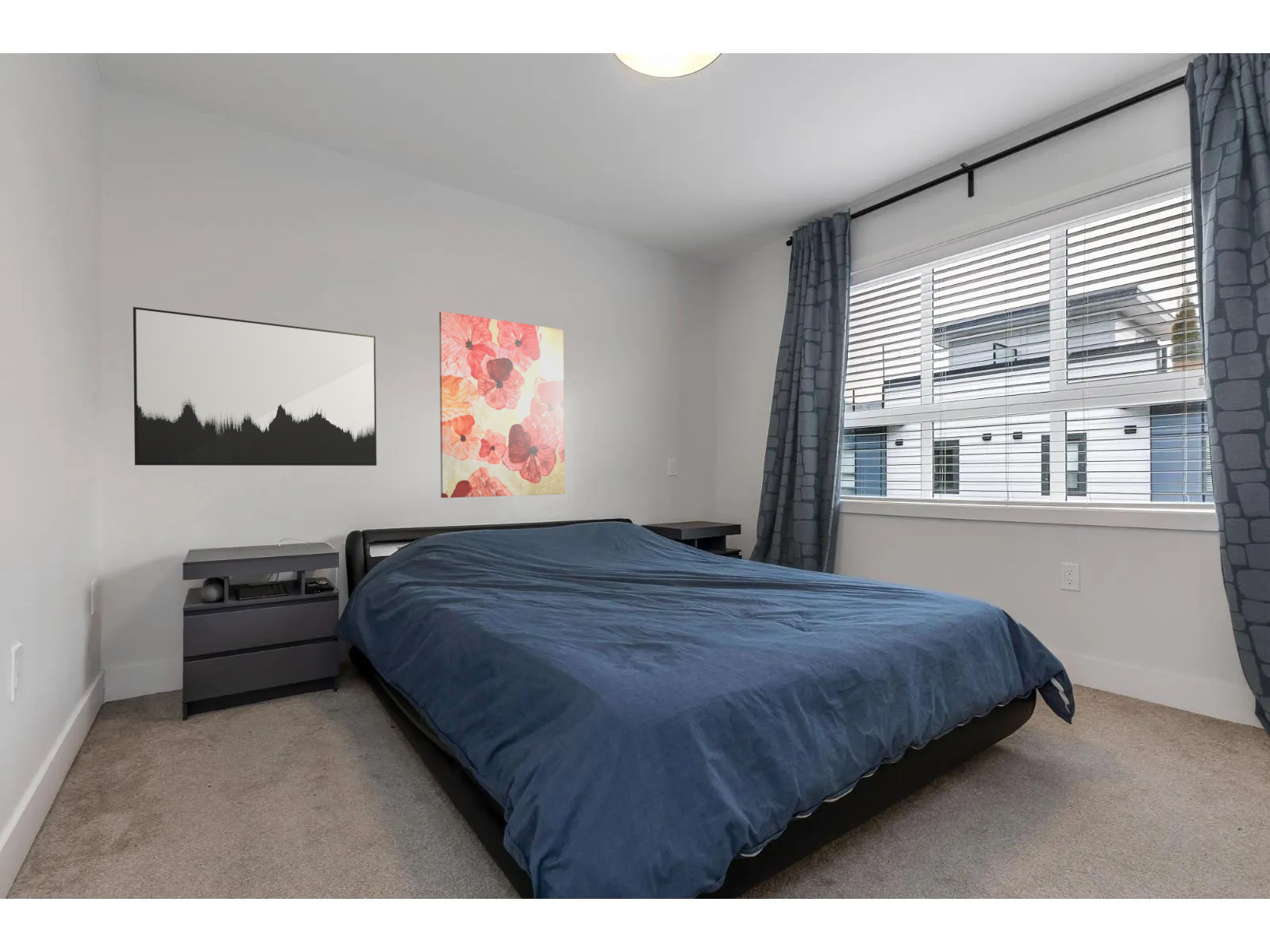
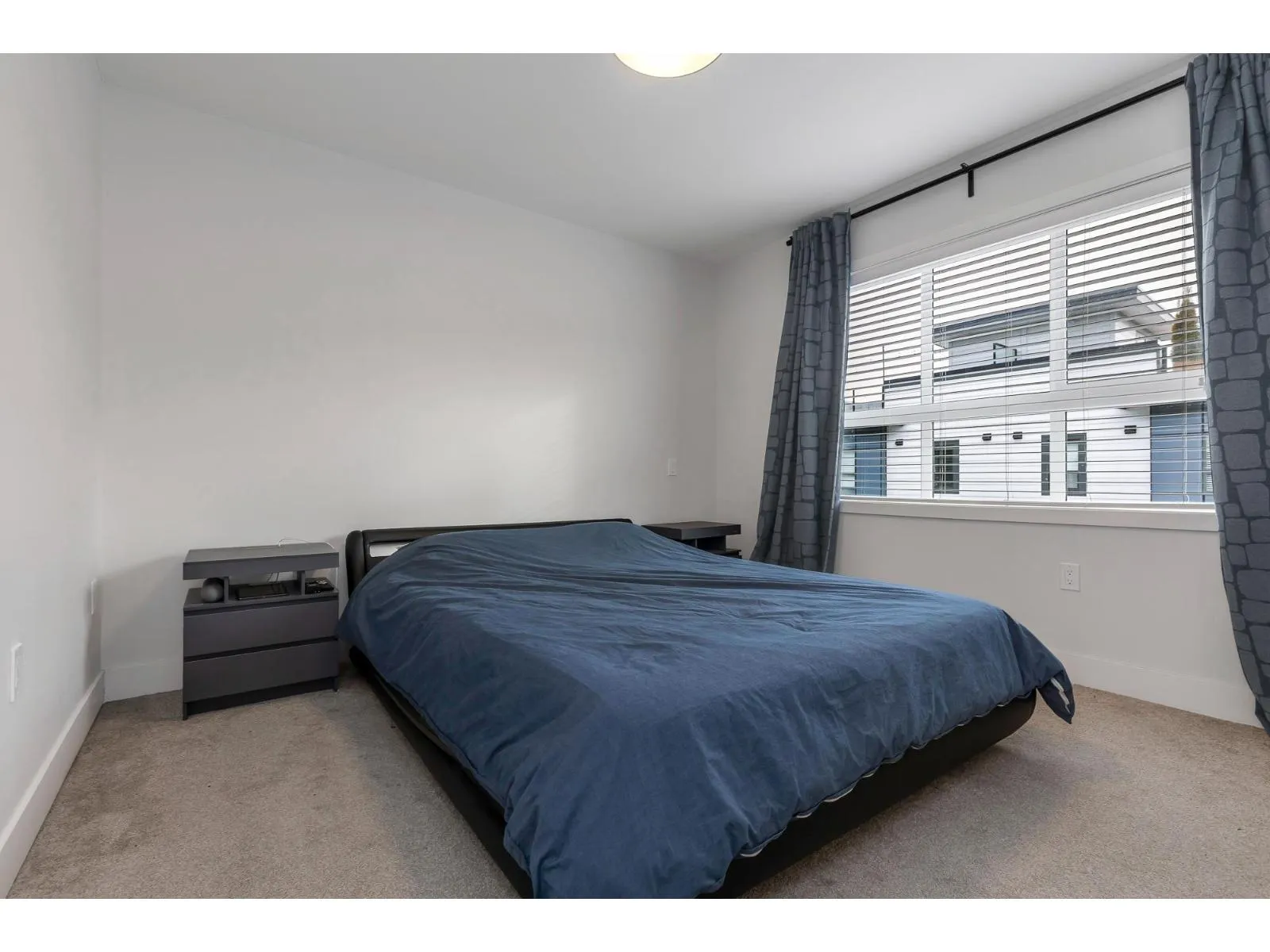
- wall art (267, 394)
- wall art (506, 409)
